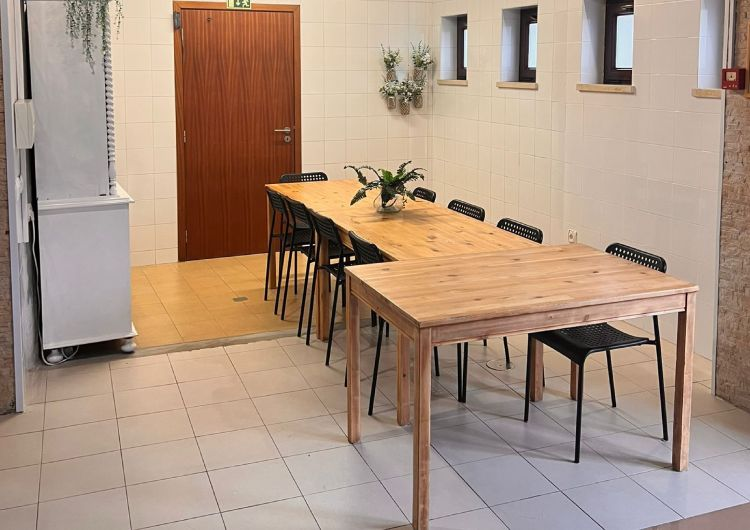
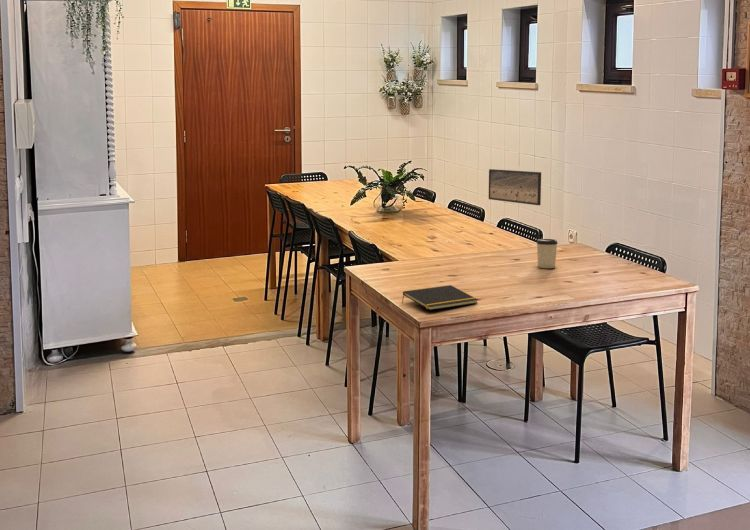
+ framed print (513, 186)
+ cup (546, 253)
+ notepad (440, 297)
